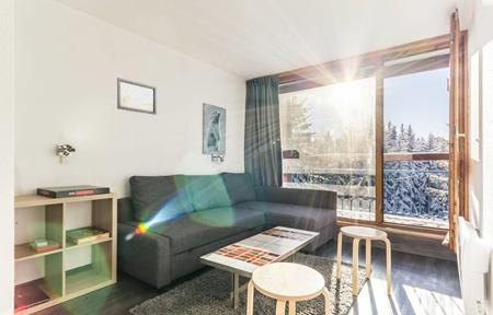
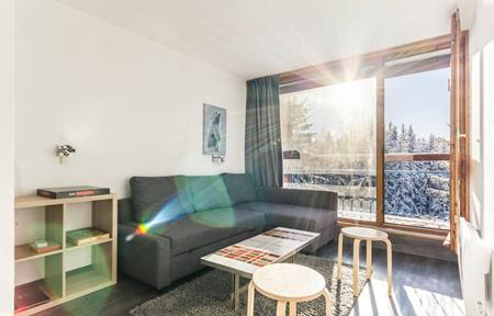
- wall art (137, 97)
